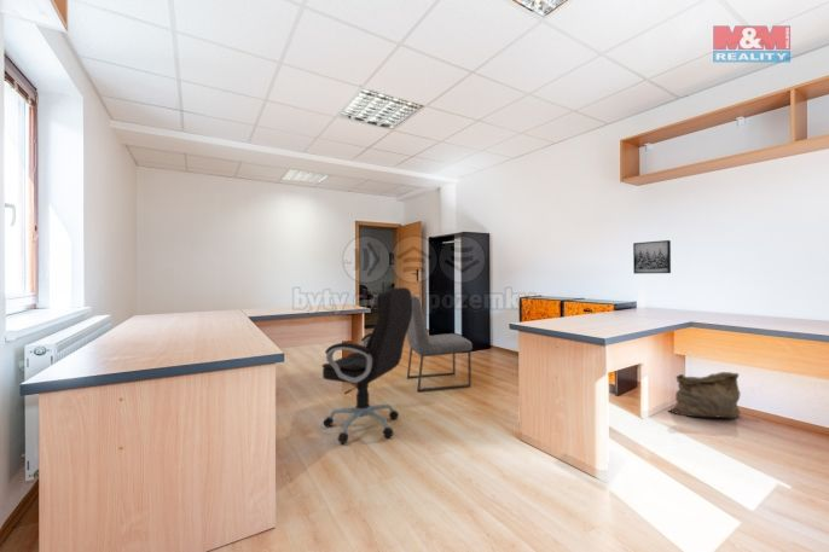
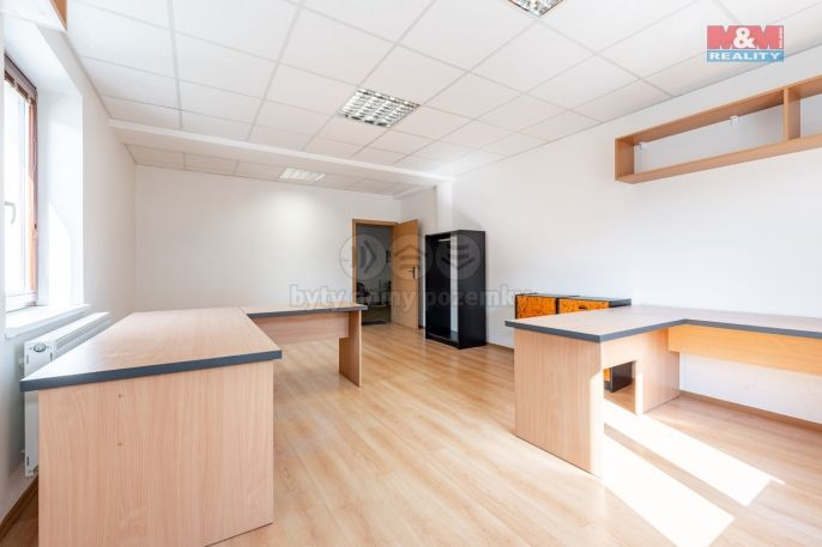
- chair (435, 338)
- wall art (651, 257)
- office chair (364, 358)
- bag (706, 393)
